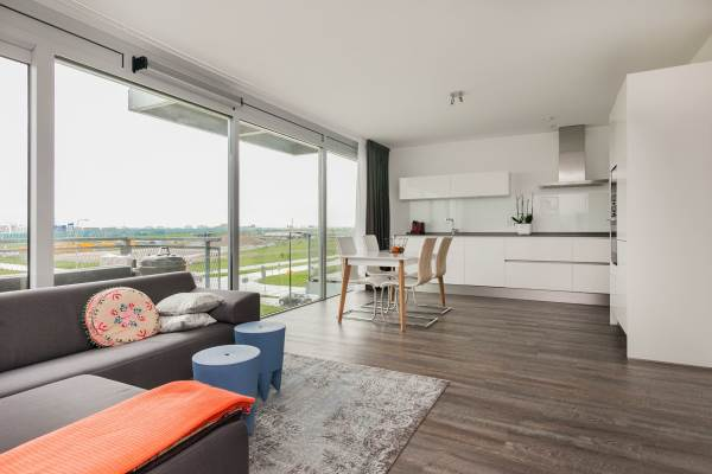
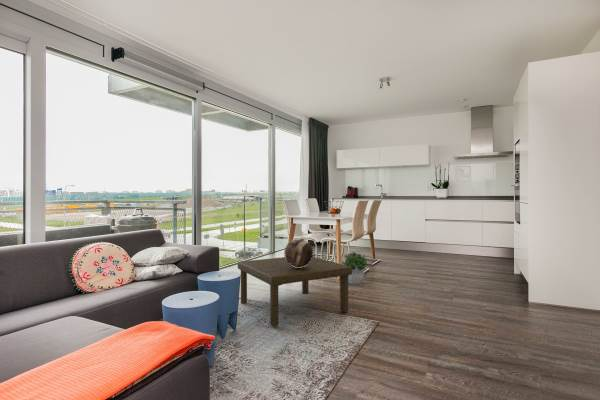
+ potted plant (354, 267)
+ decorative bowl (298, 252)
+ coffee table (292, 282)
